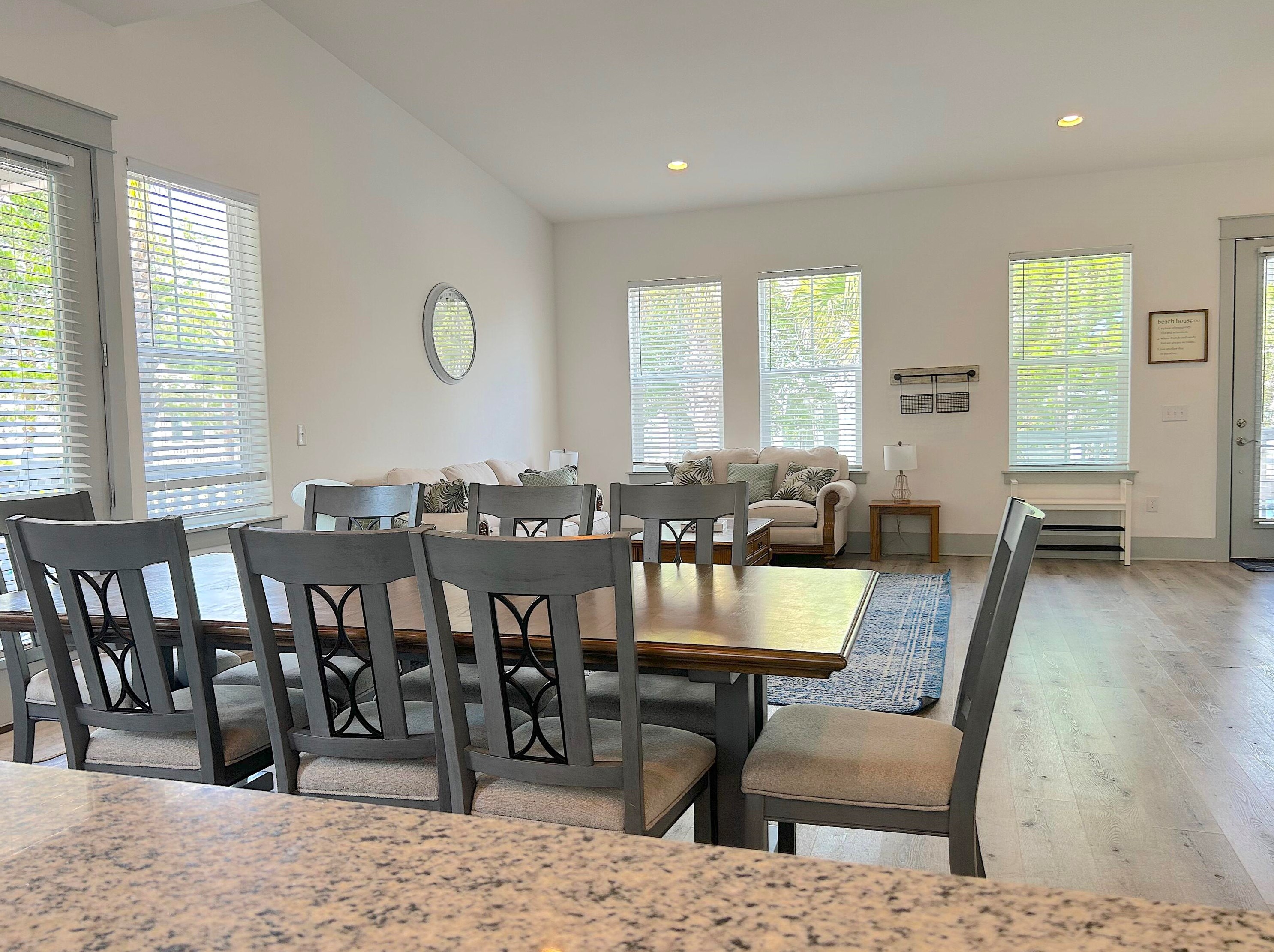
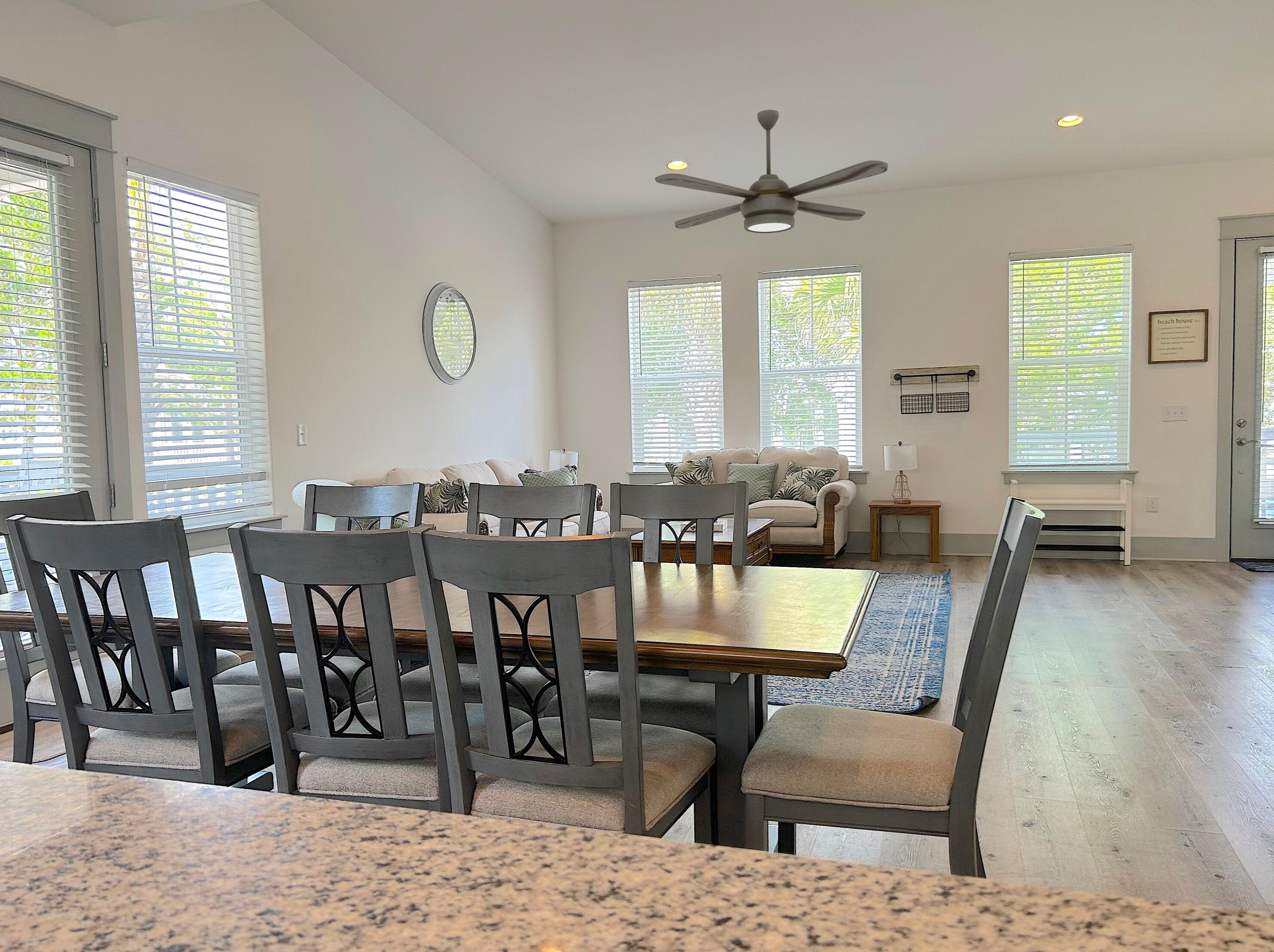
+ ceiling fan (769, 171)
